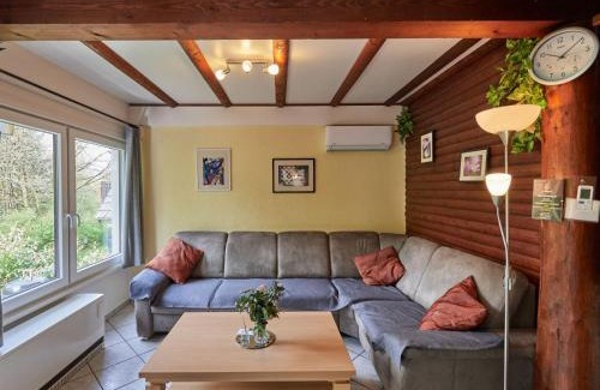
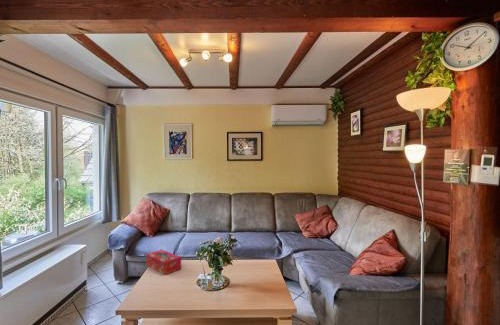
+ tissue box (163, 261)
